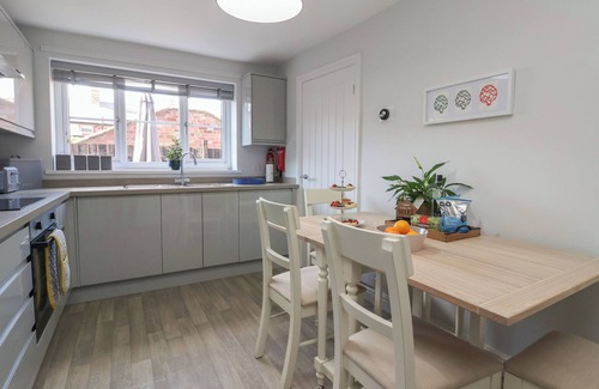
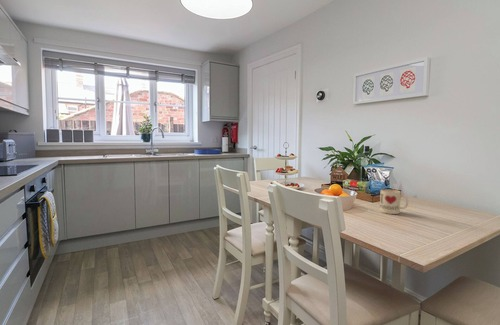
+ mug (393, 201)
